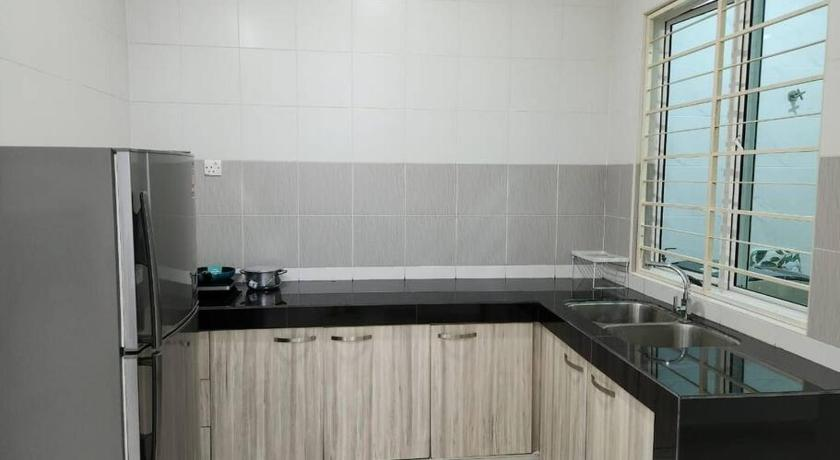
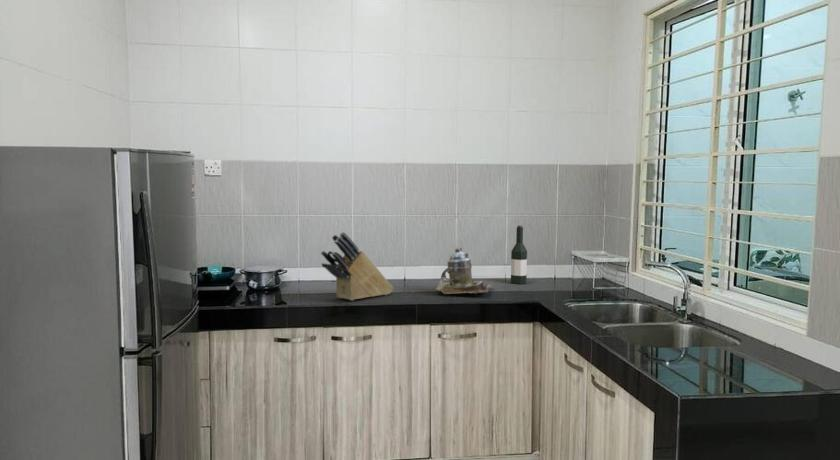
+ wine bottle (519, 254)
+ teapot (464, 269)
+ knife block (357, 264)
